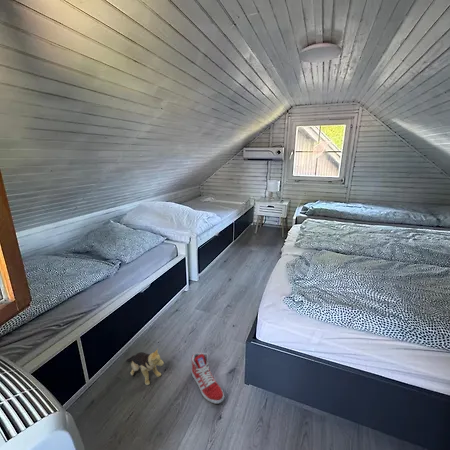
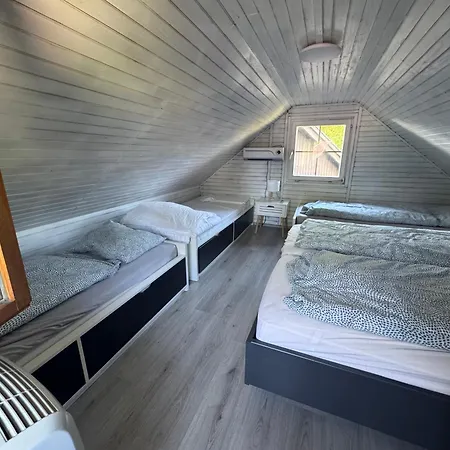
- sneaker (206, 374)
- plush toy (141, 358)
